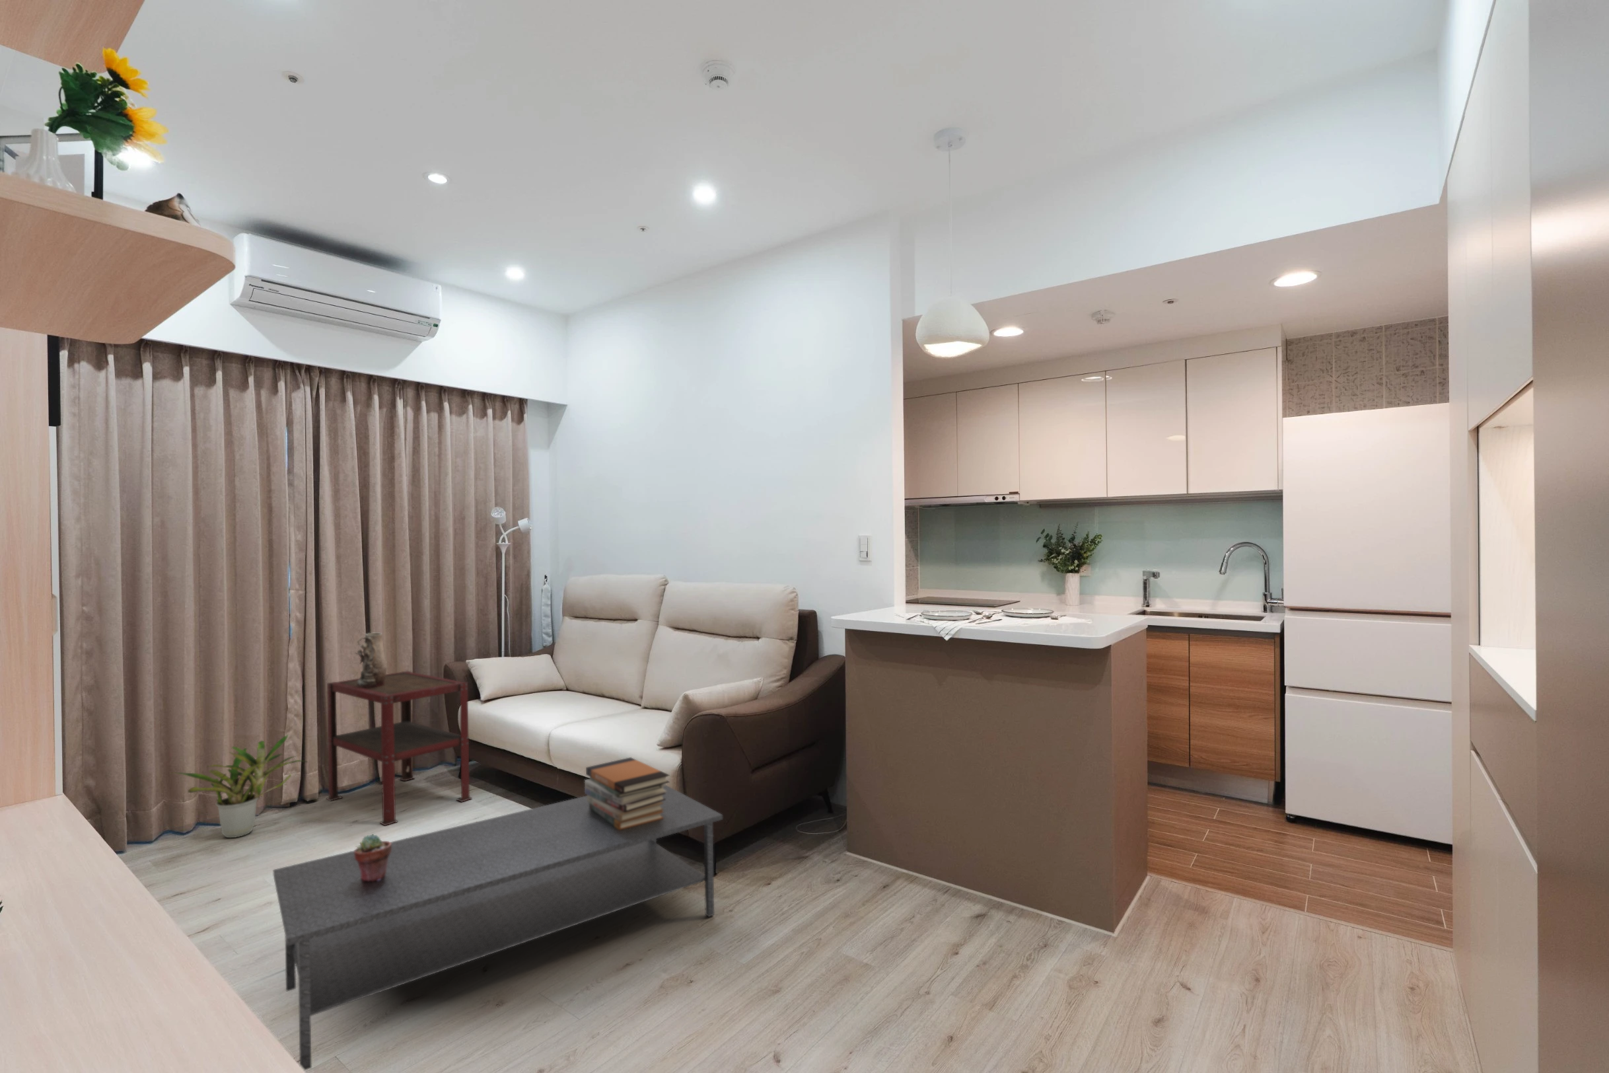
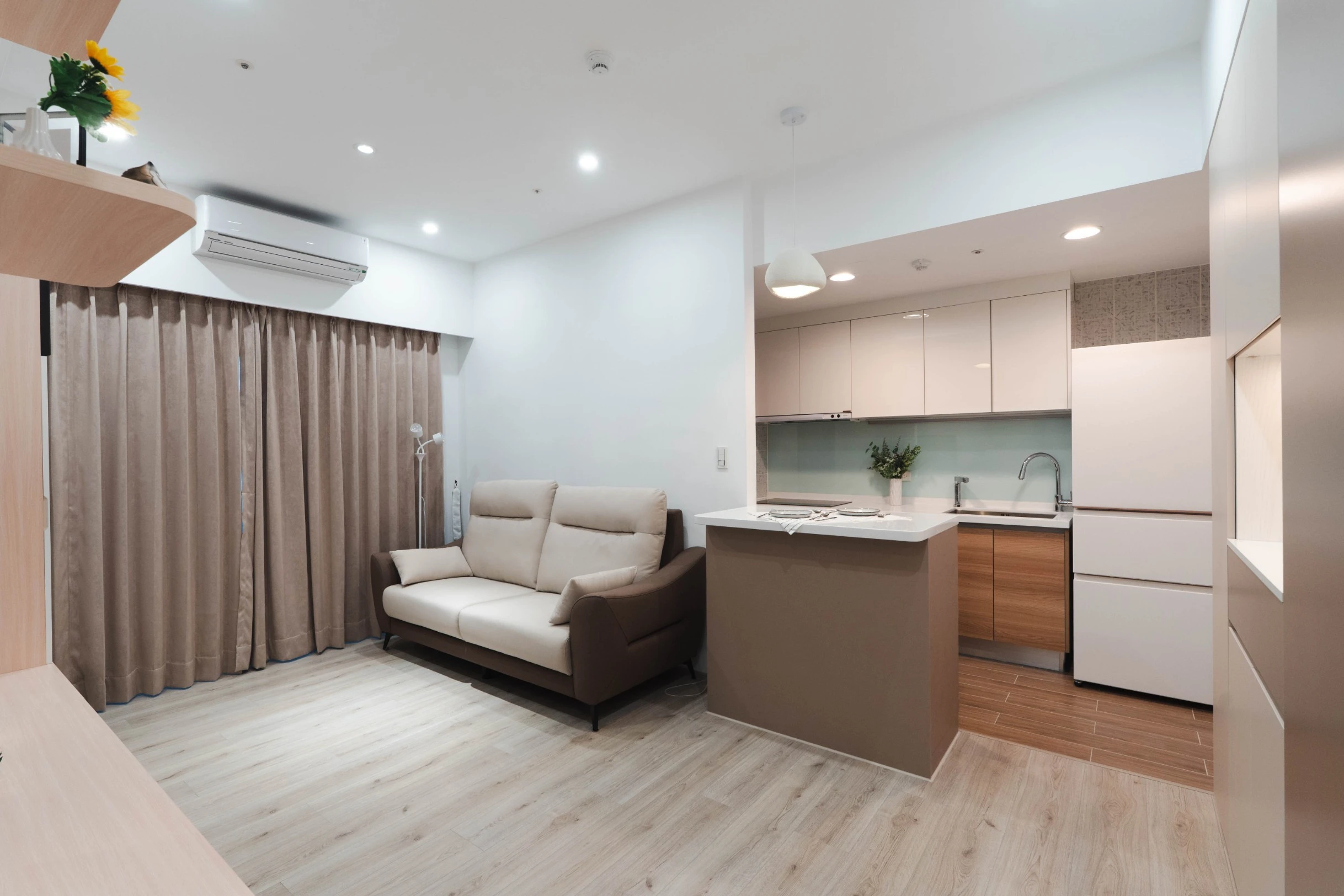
- book stack (625, 790)
- coffee table (516, 893)
- vase (371, 659)
- side table (397, 740)
- potted plant (248, 788)
- potted succulent (372, 855)
